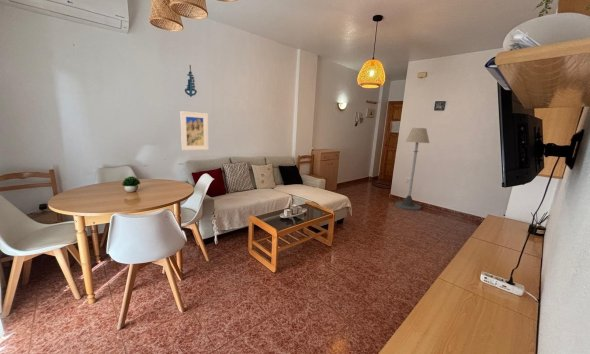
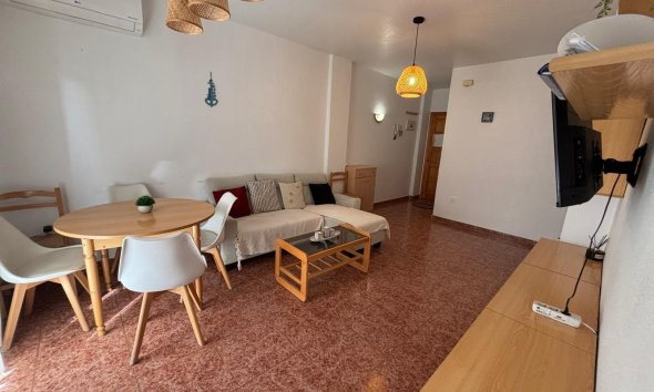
- floor lamp (413, 168)
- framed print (195, 131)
